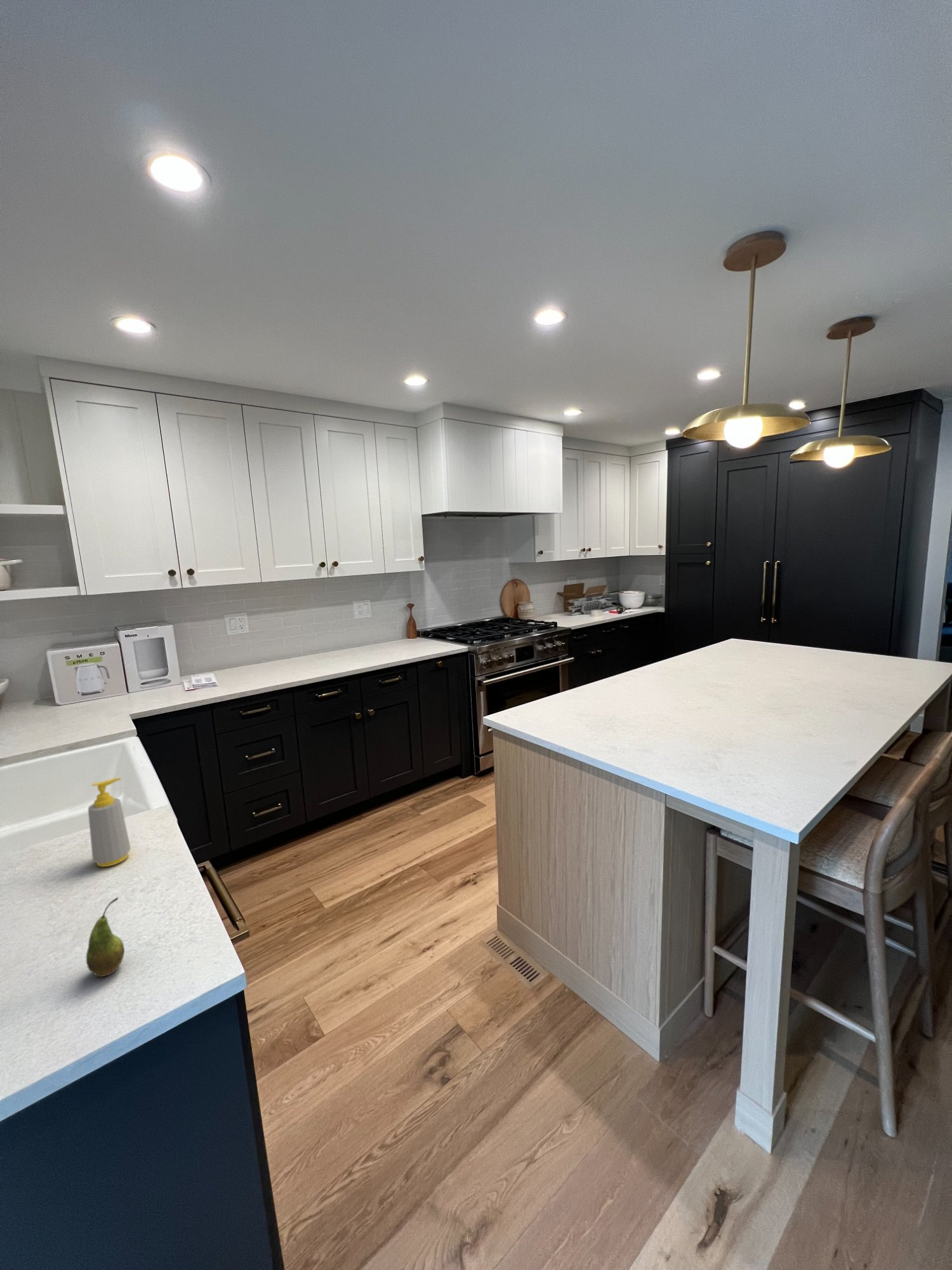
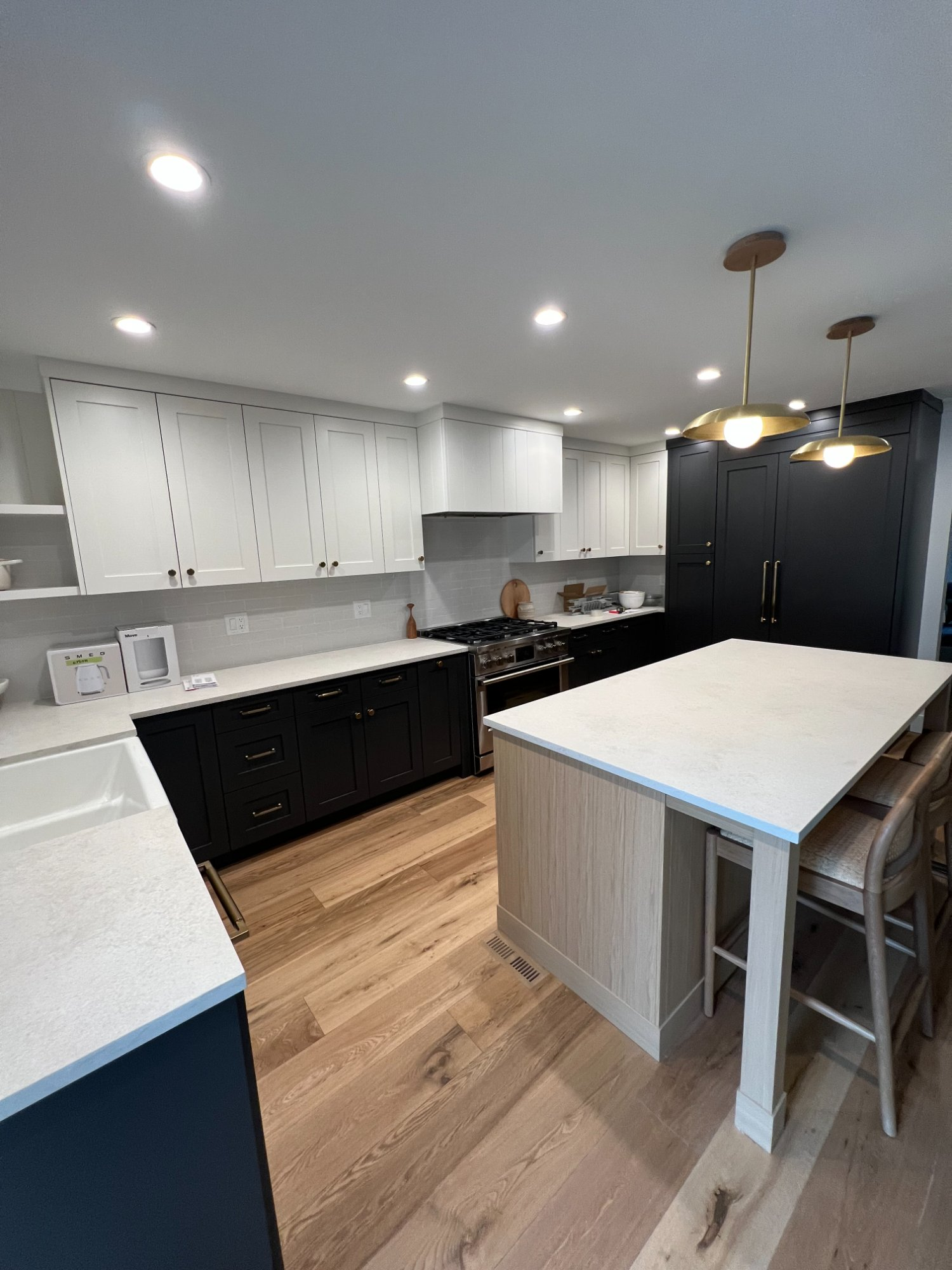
- soap bottle (107, 821)
- fruit (103, 935)
